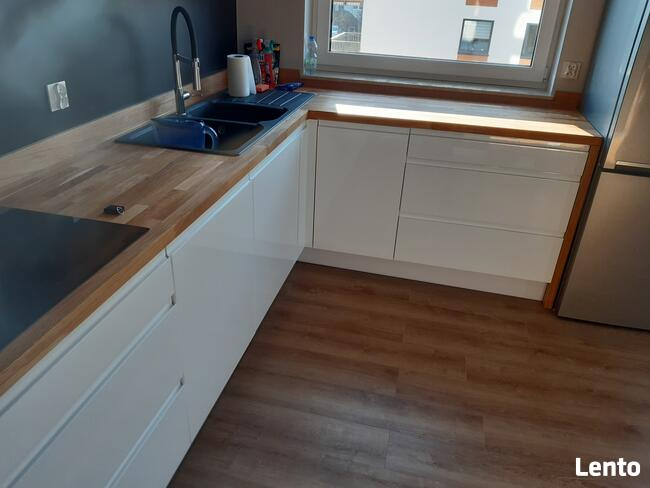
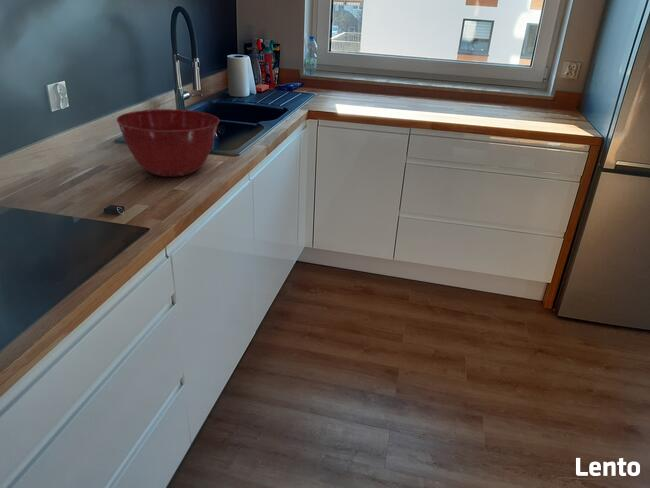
+ mixing bowl (171, 144)
